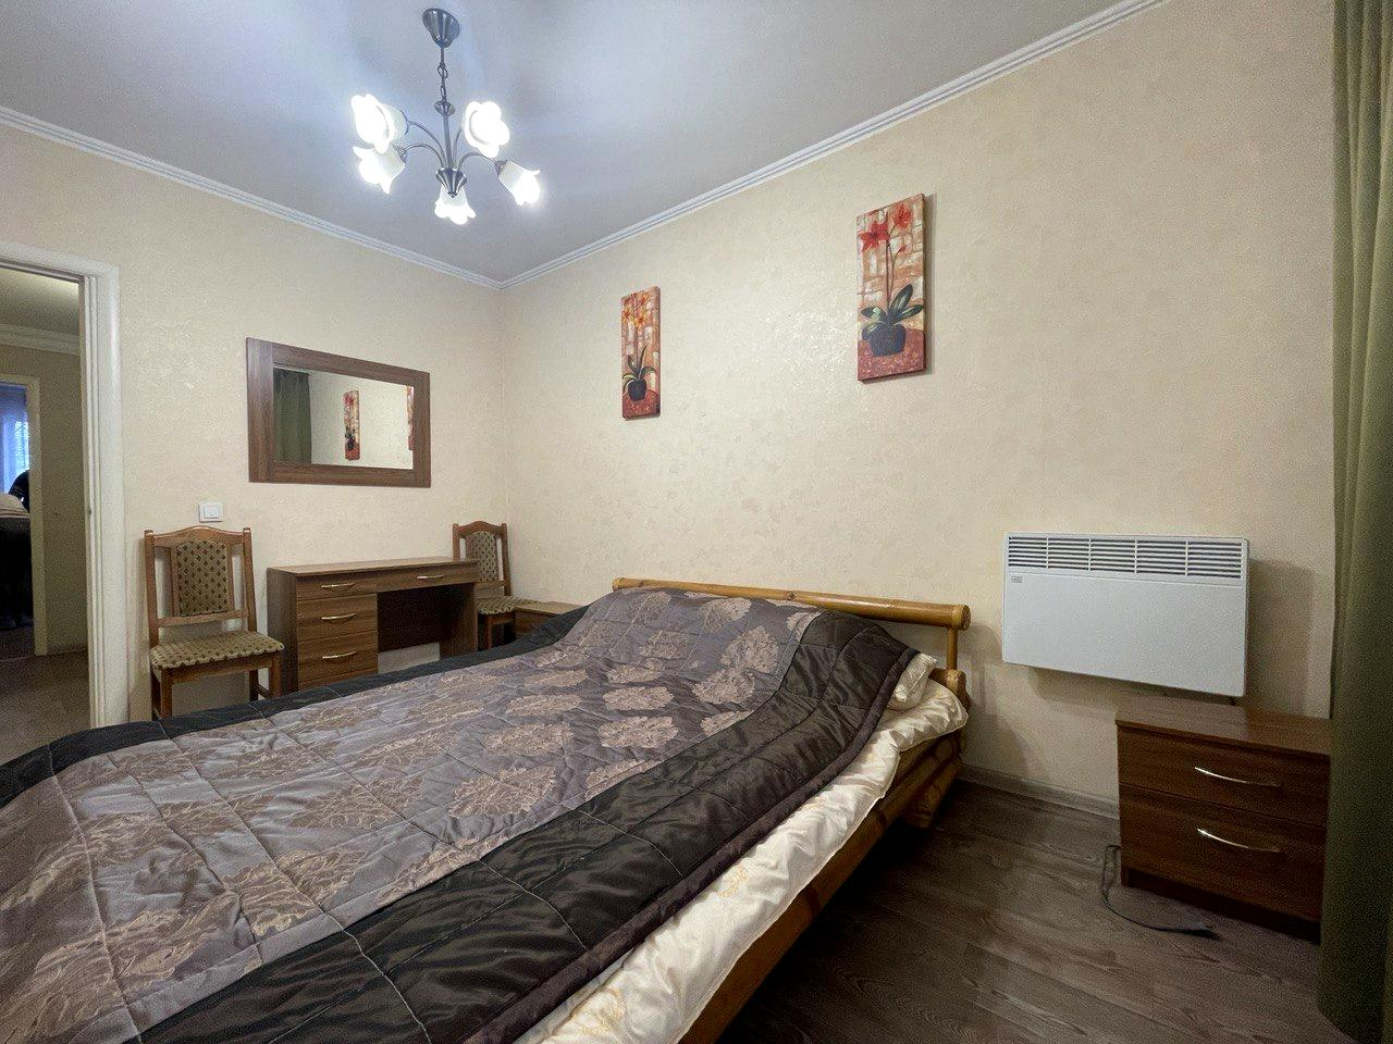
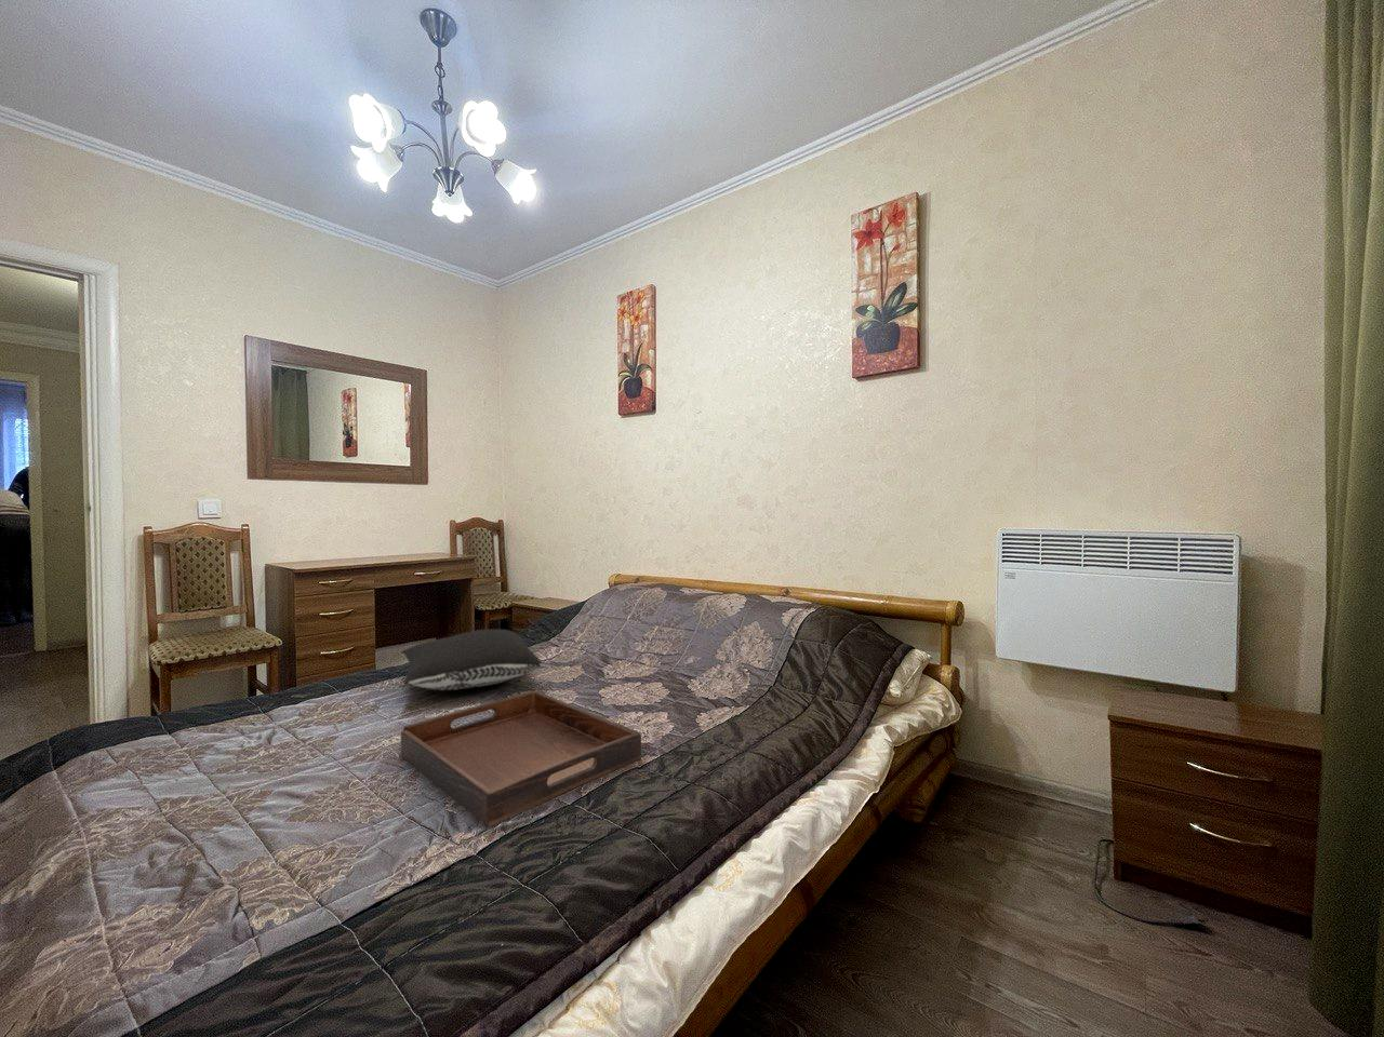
+ serving tray (517, 743)
+ pillow (470, 658)
